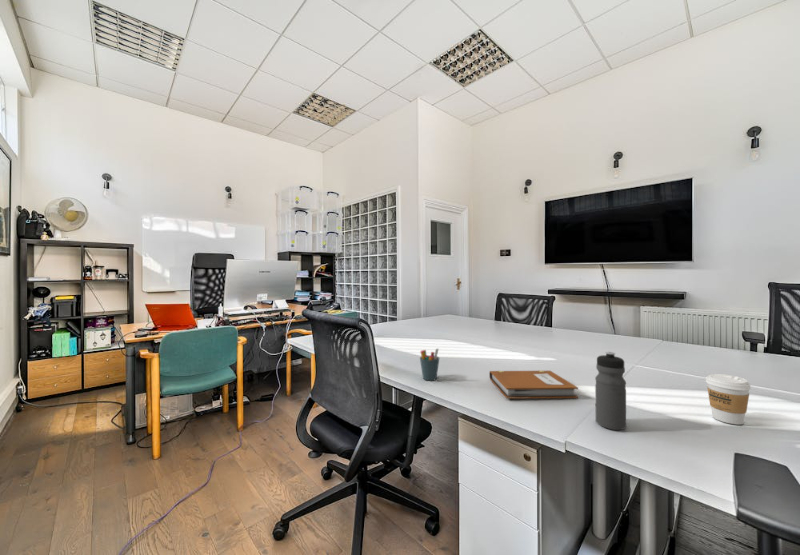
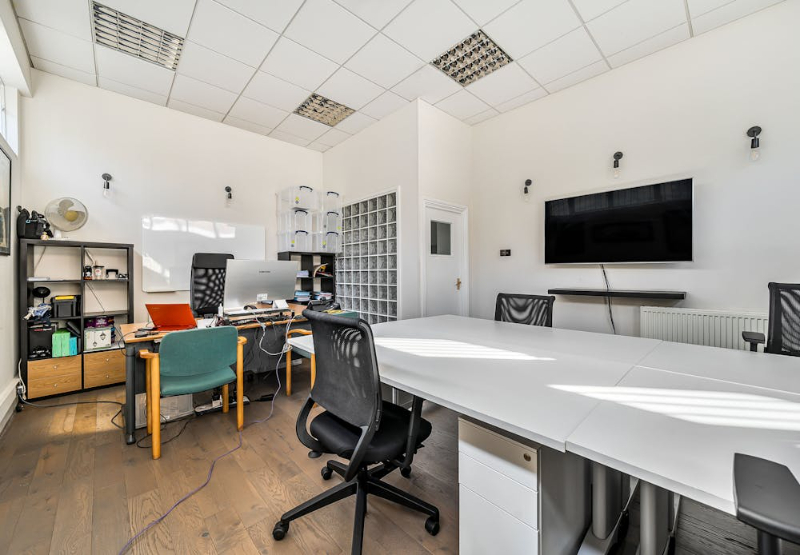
- coffee cup (727, 398)
- notebook (531, 382)
- pen holder (429, 362)
- water bottle (610, 388)
